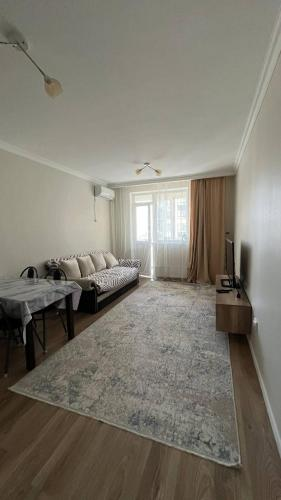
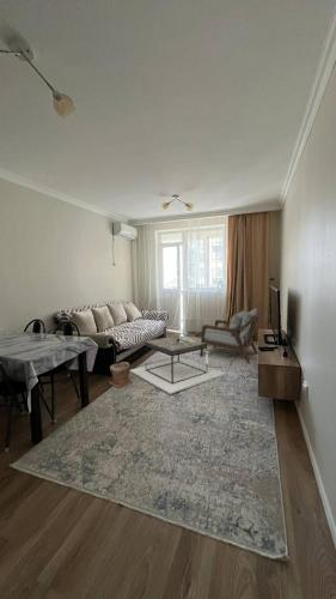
+ armchair (232, 332)
+ plant pot (120, 373)
+ coffee table (176, 353)
